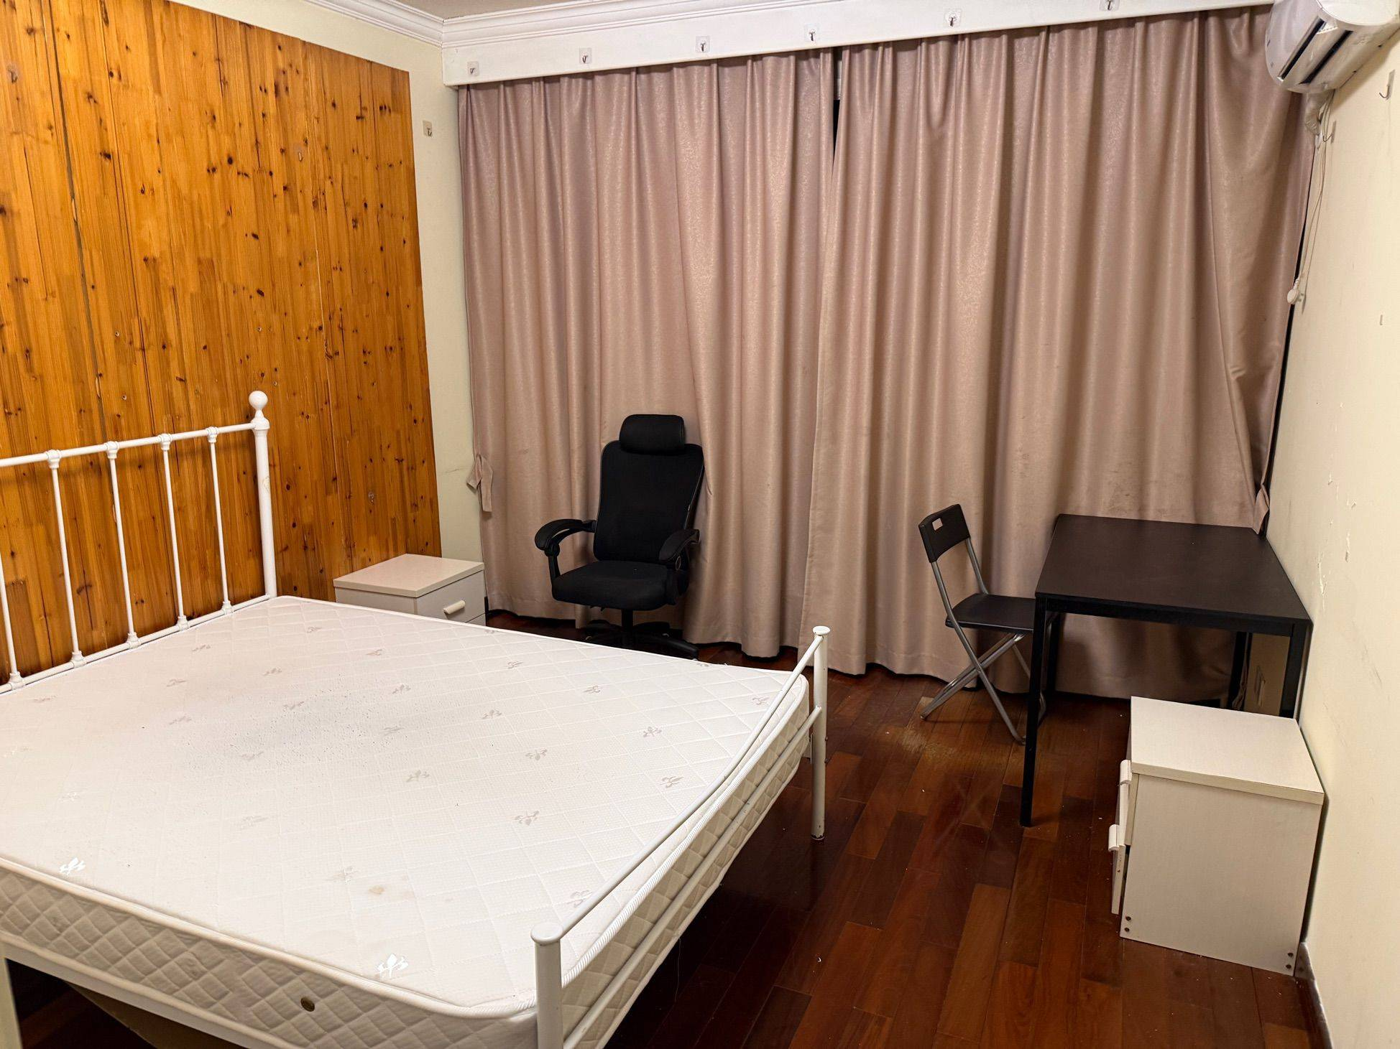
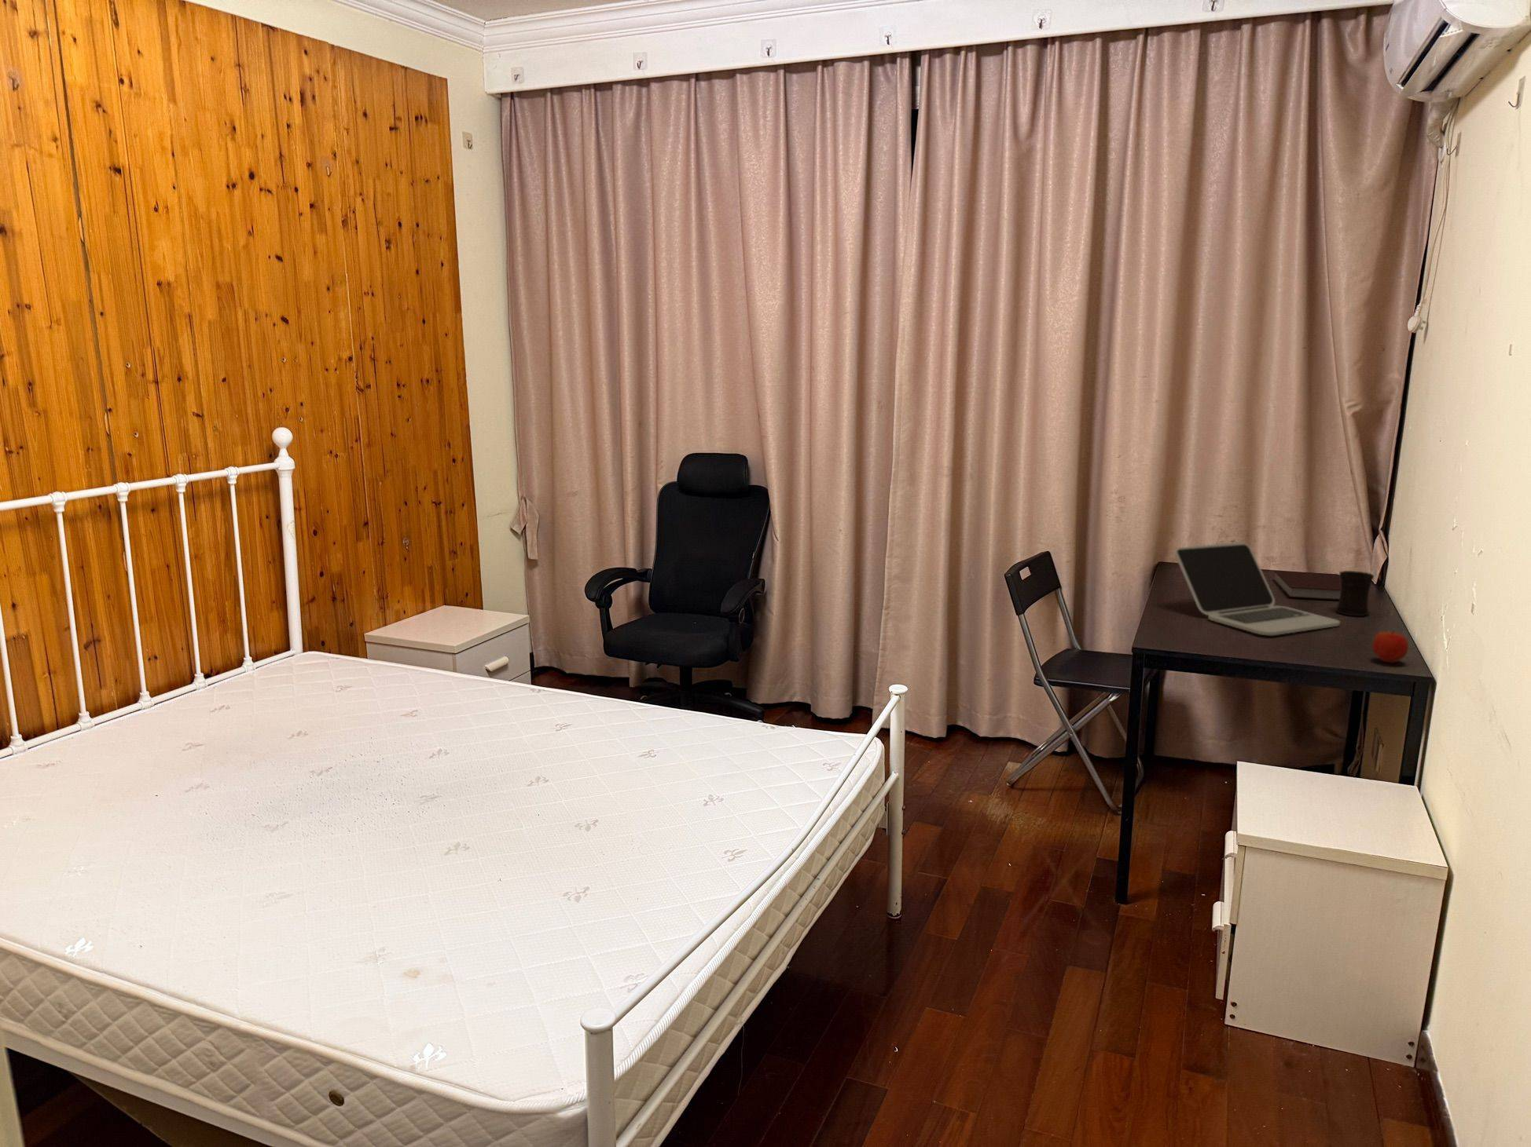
+ laptop (1256, 586)
+ apple (1390, 646)
+ mug (1354, 593)
+ notebook (1314, 584)
